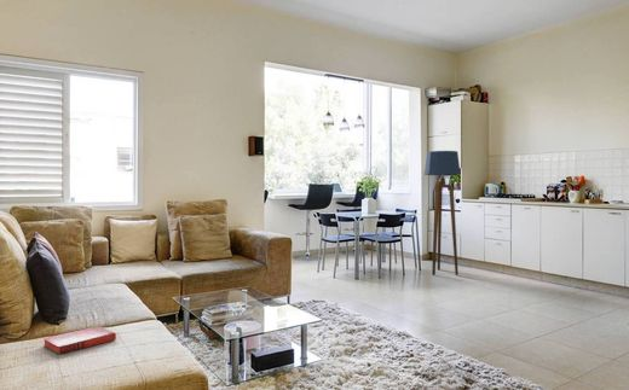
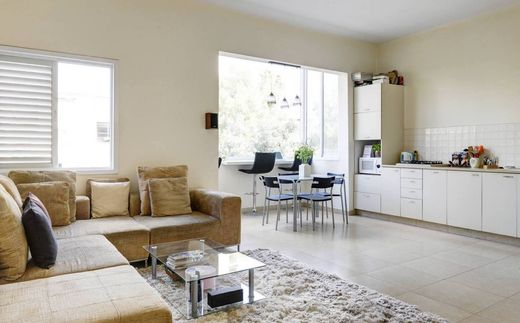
- floor lamp (440, 211)
- hardback book (80, 338)
